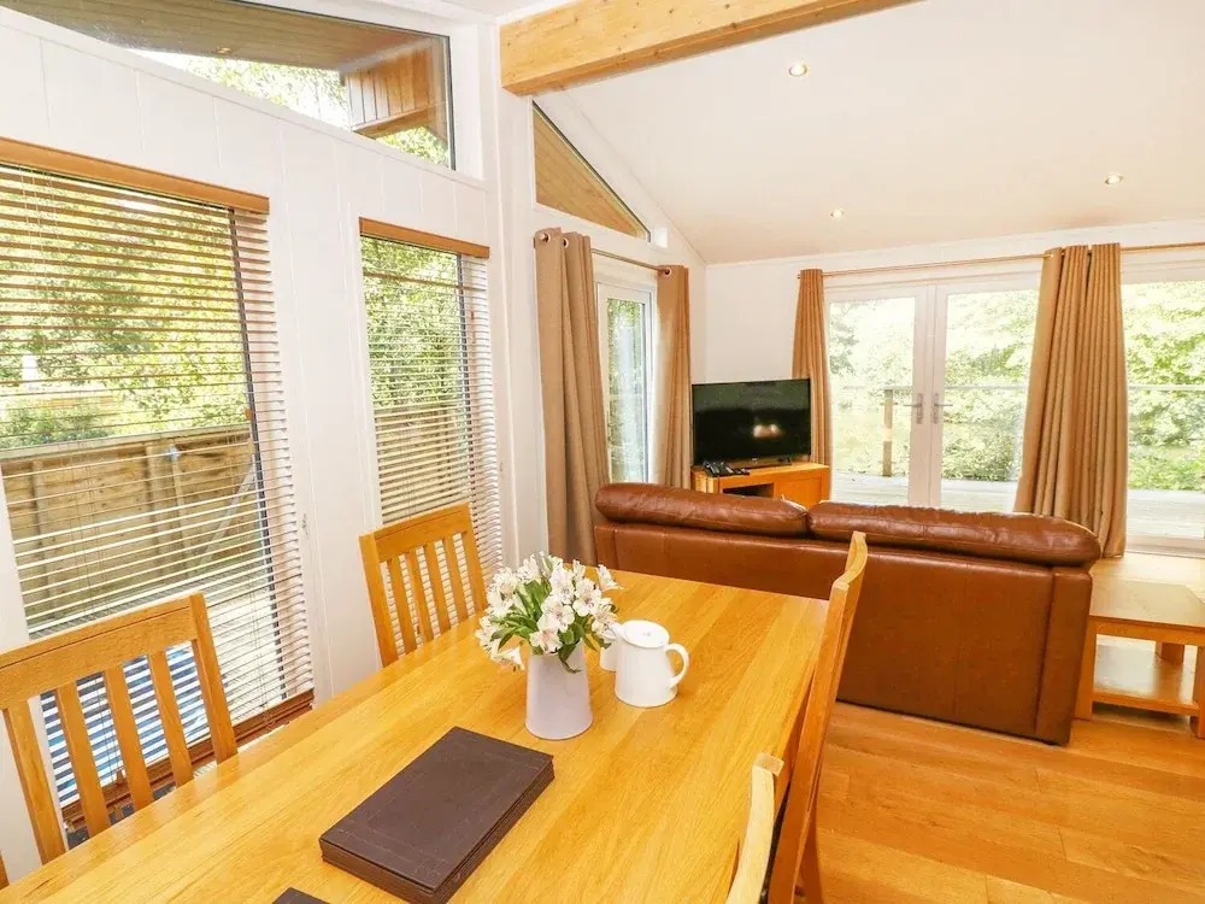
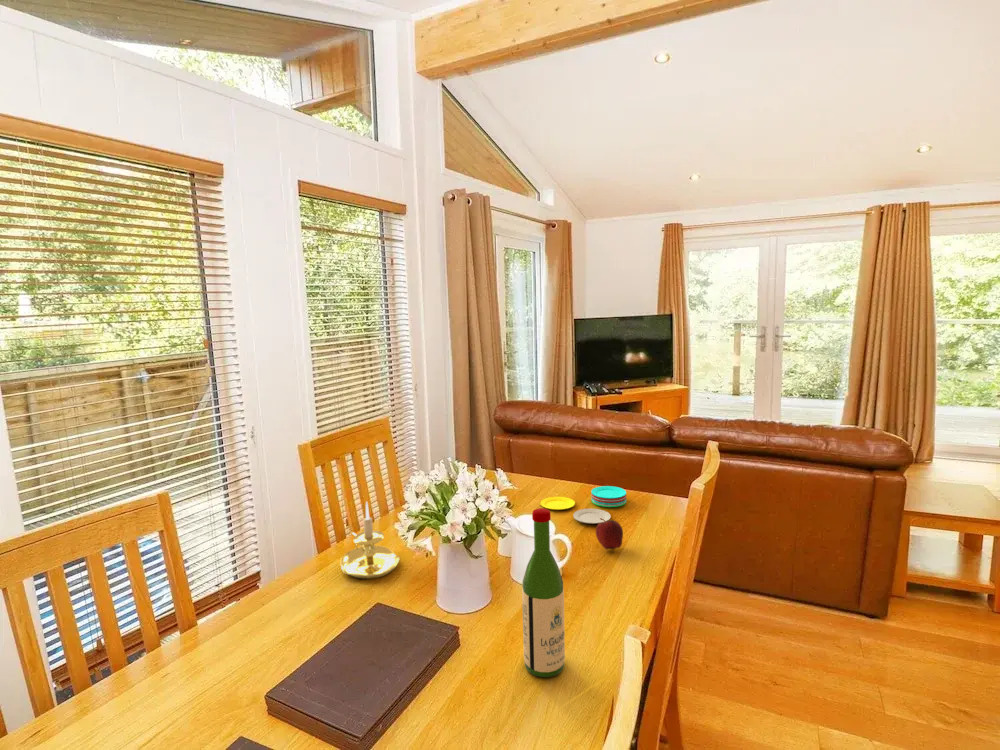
+ plate (588, 509)
+ wine bottle (542, 589)
+ apple (609, 534)
+ candle holder (366, 532)
